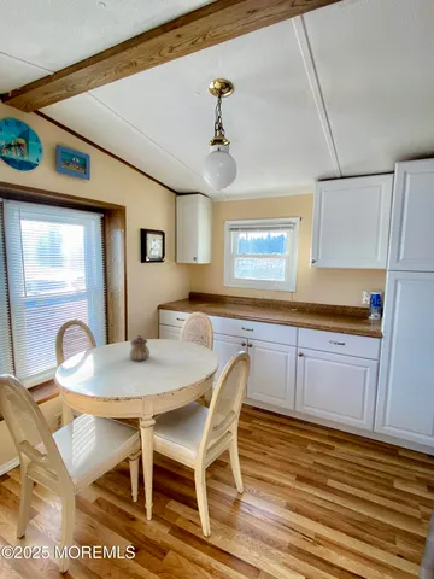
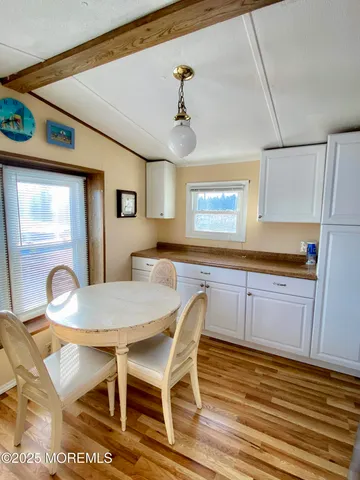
- teapot (140, 346)
